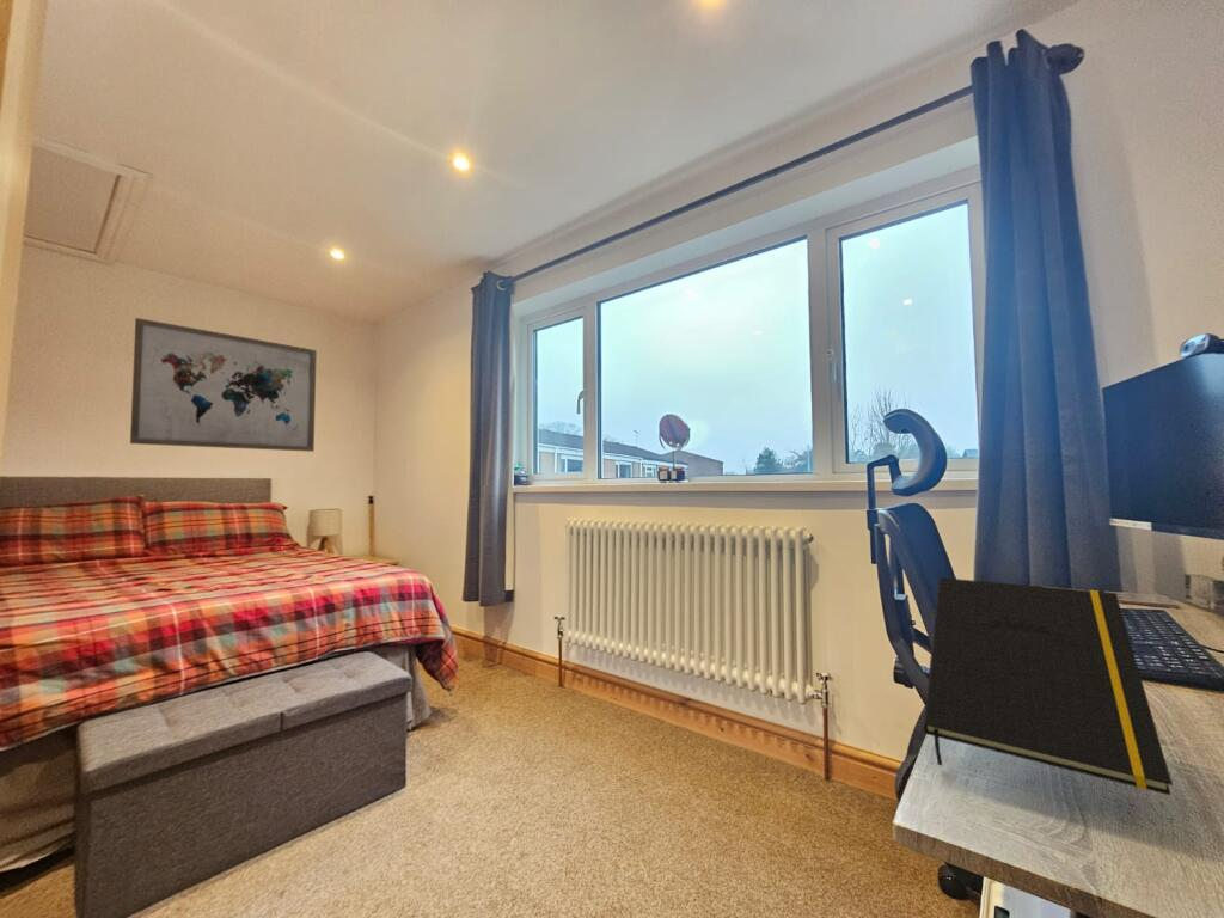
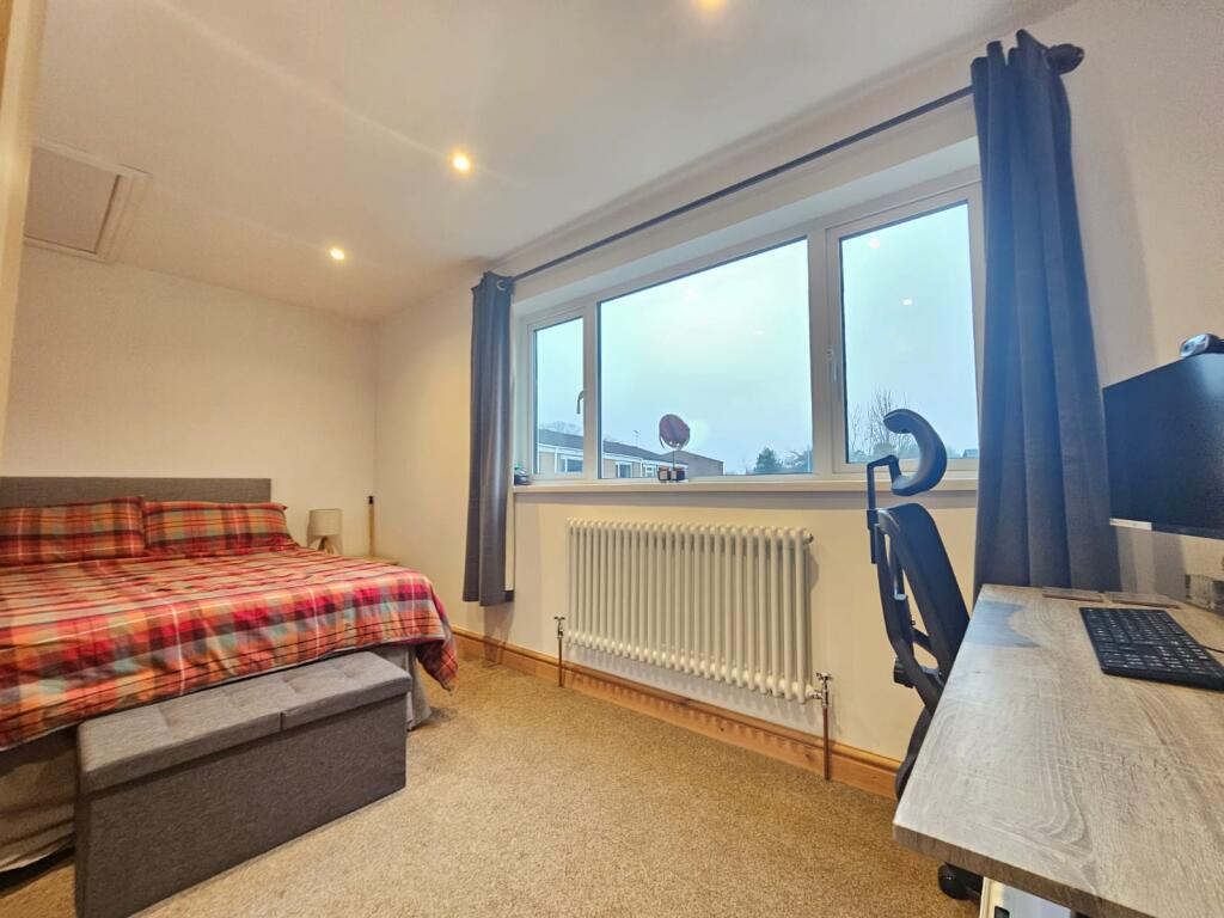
- wall art (233, 391)
- notepad (1026, 673)
